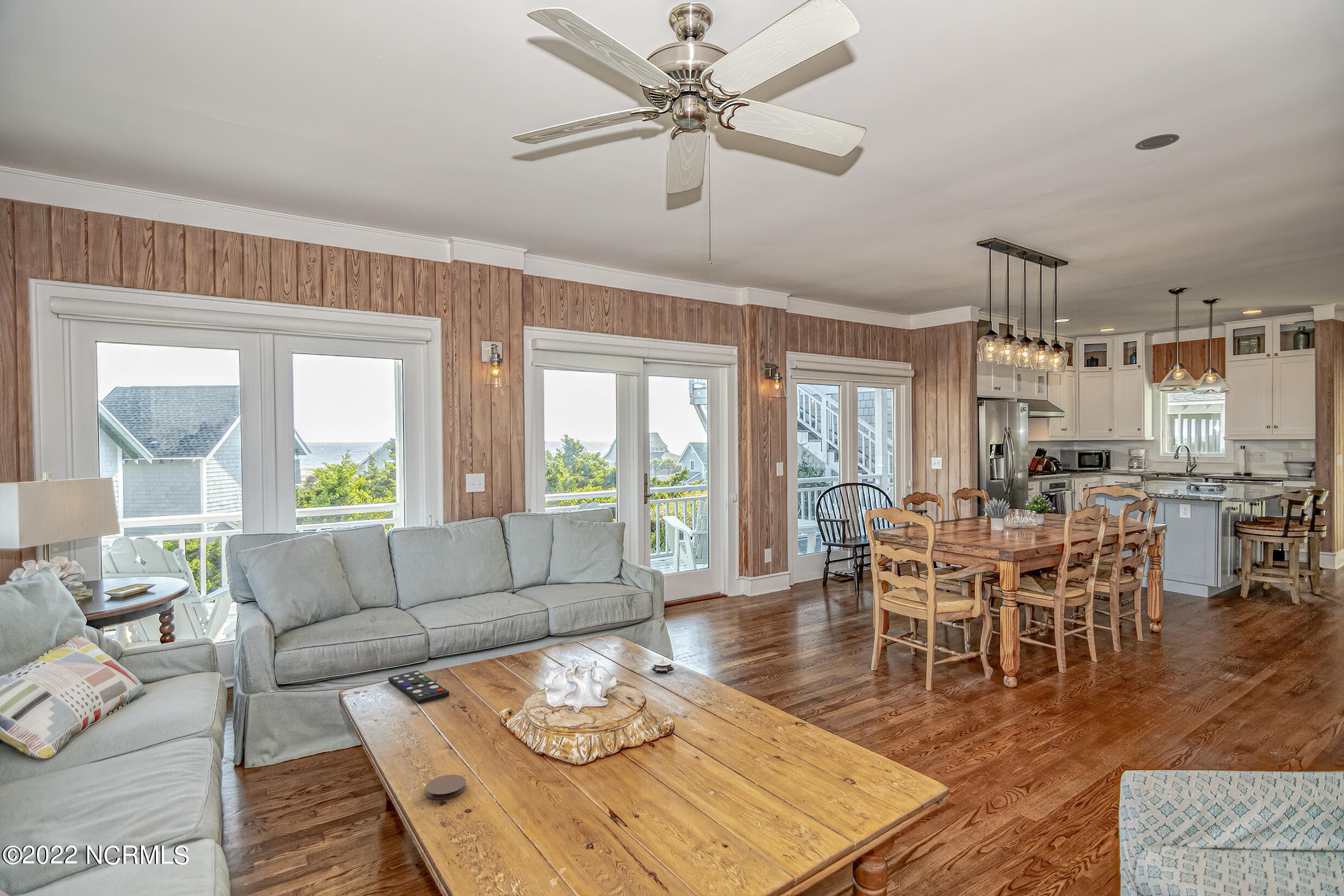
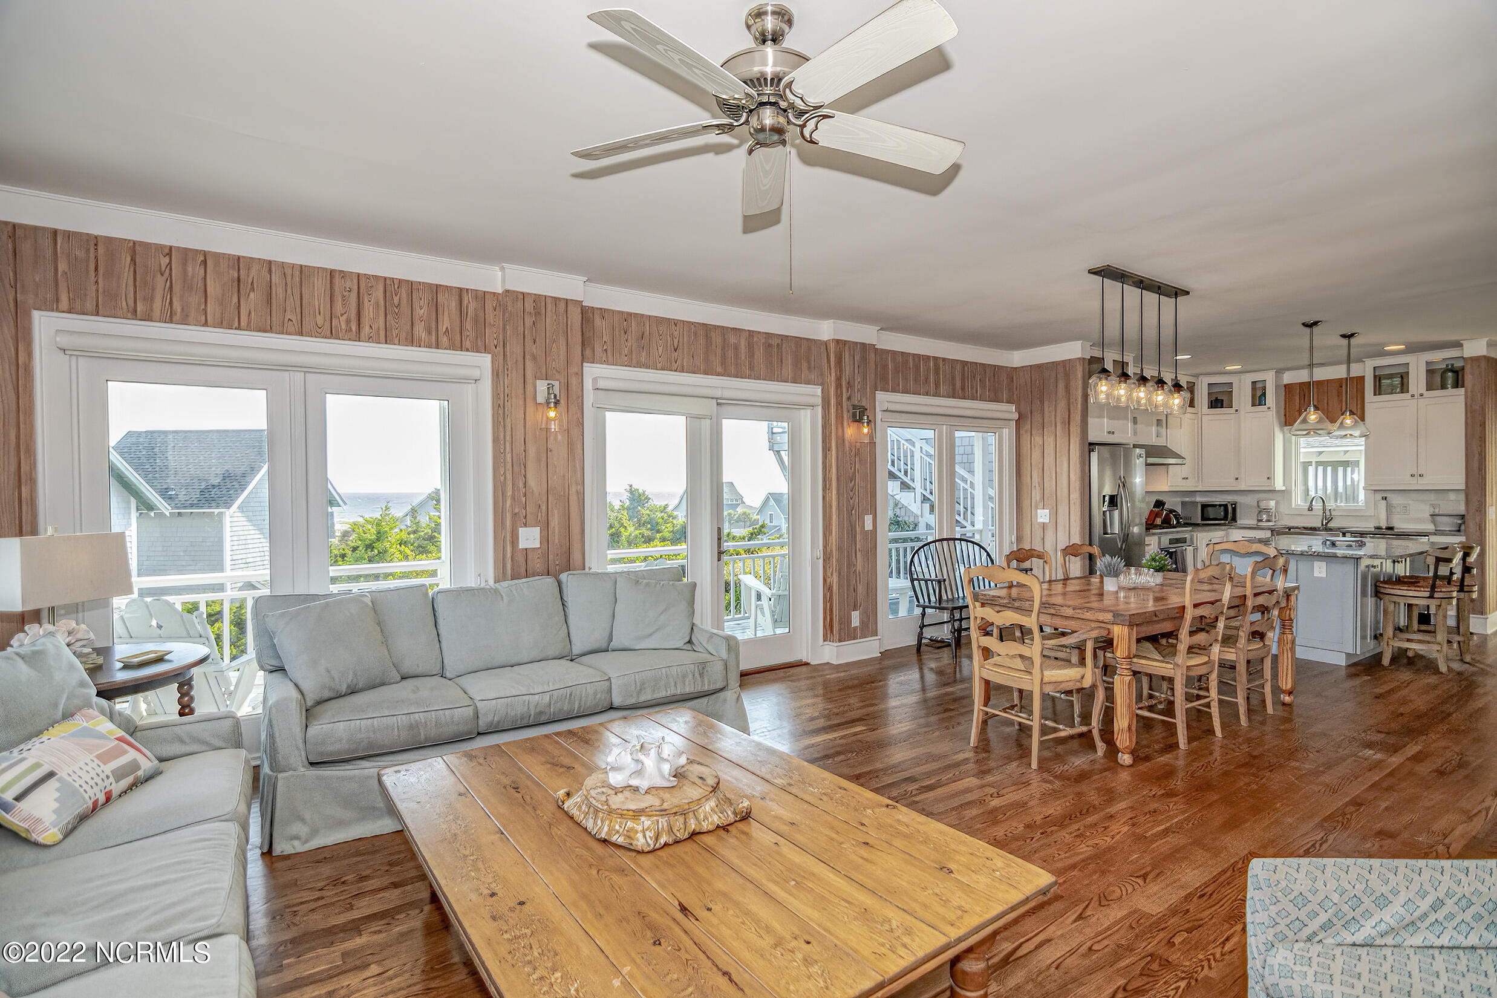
- recessed light (1157, 140)
- remote control (418, 685)
- coaster (446, 786)
- architectural model (662, 663)
